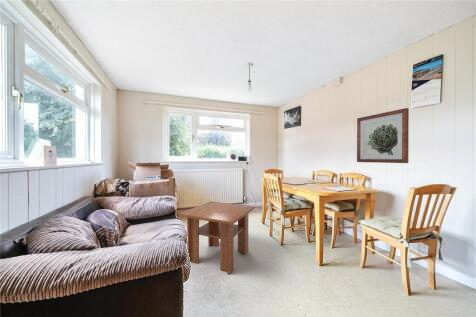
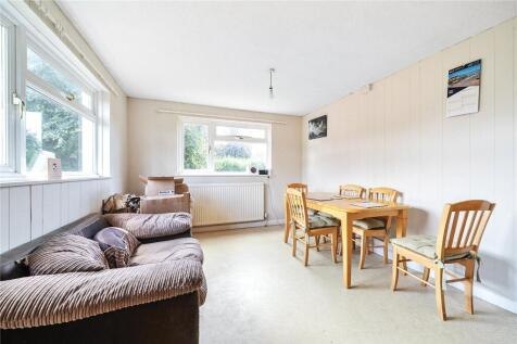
- wall art (379, 138)
- coffee table (219, 233)
